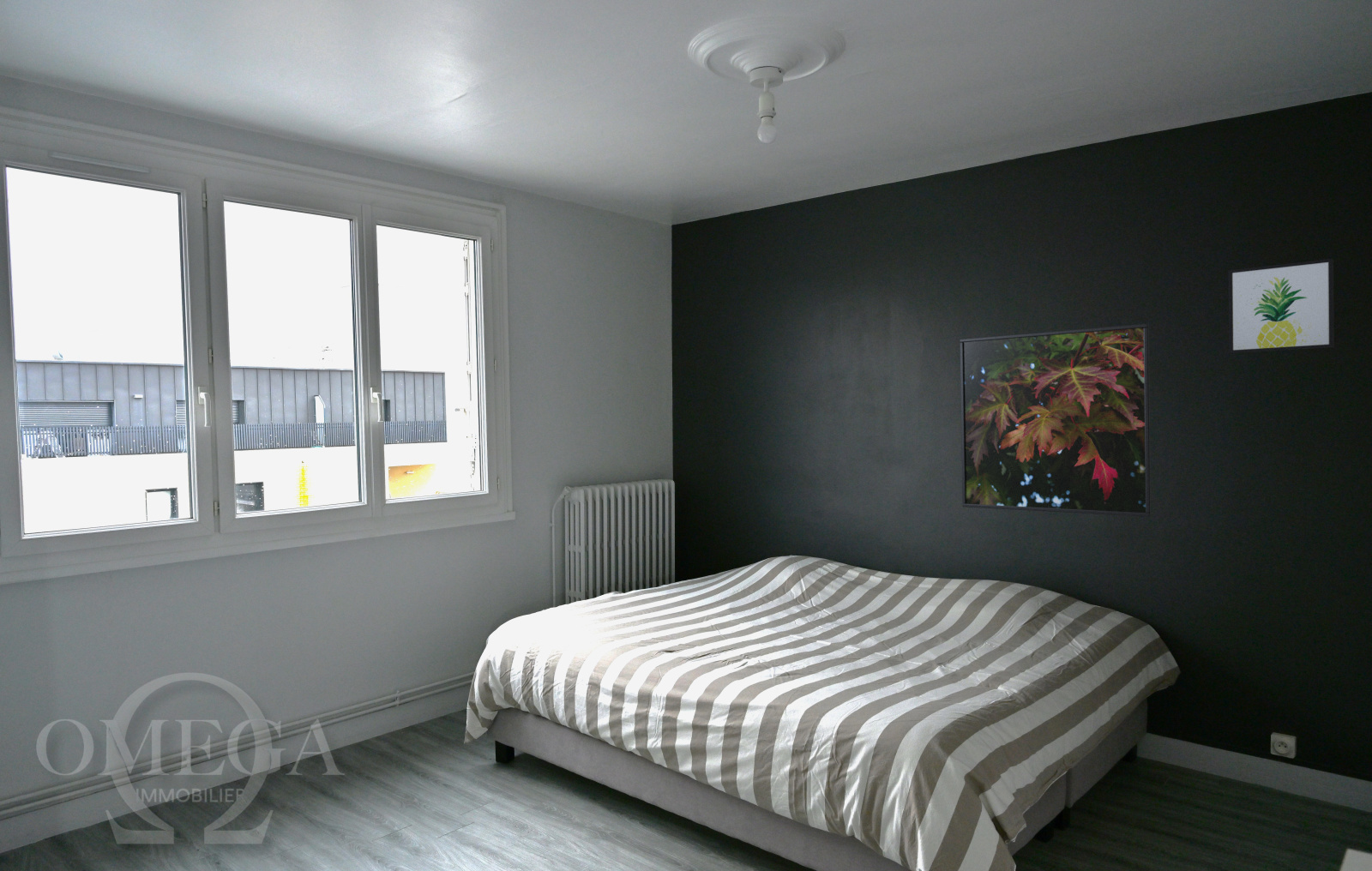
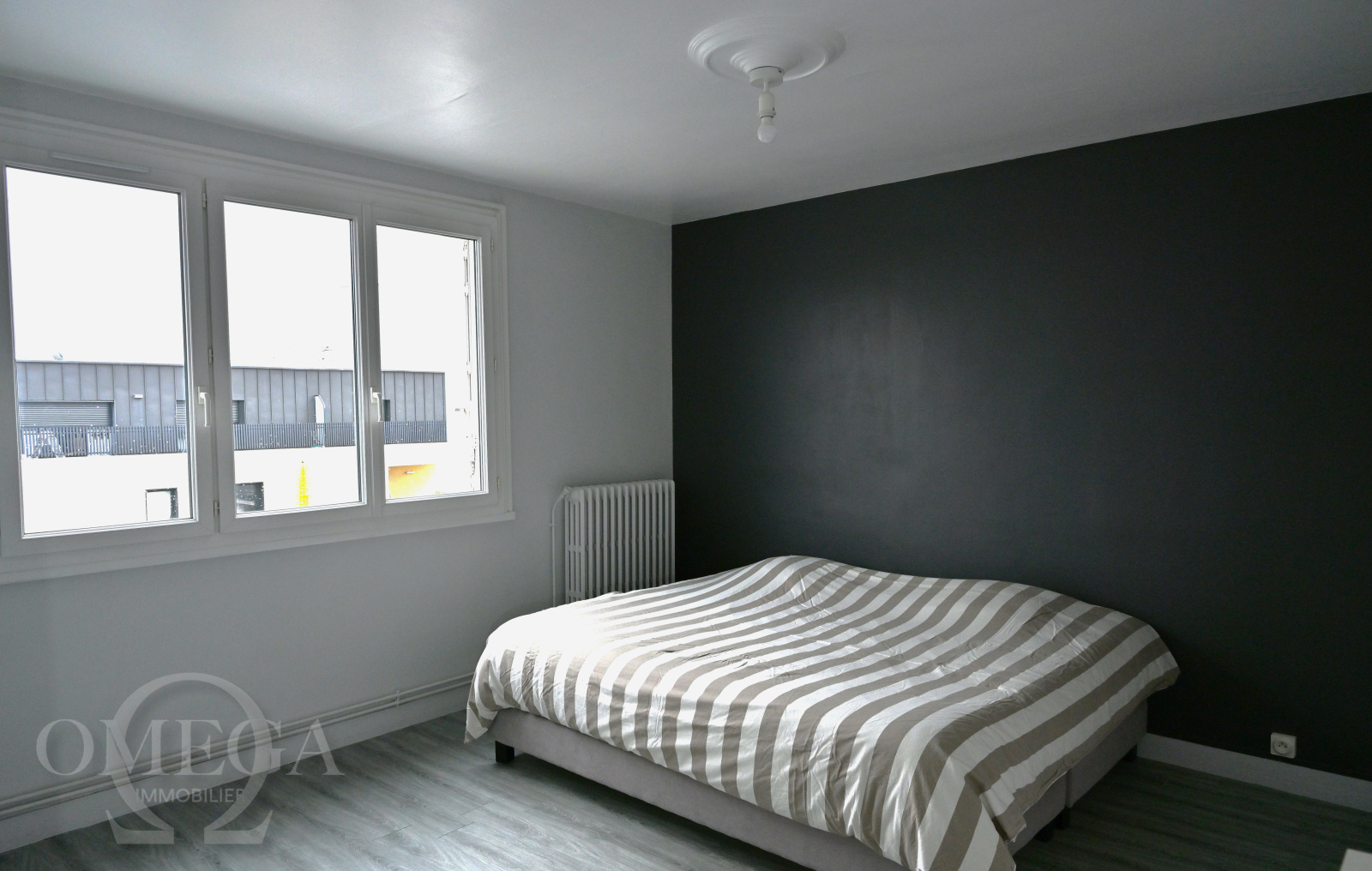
- wall art (1279, 307)
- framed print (1049, 422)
